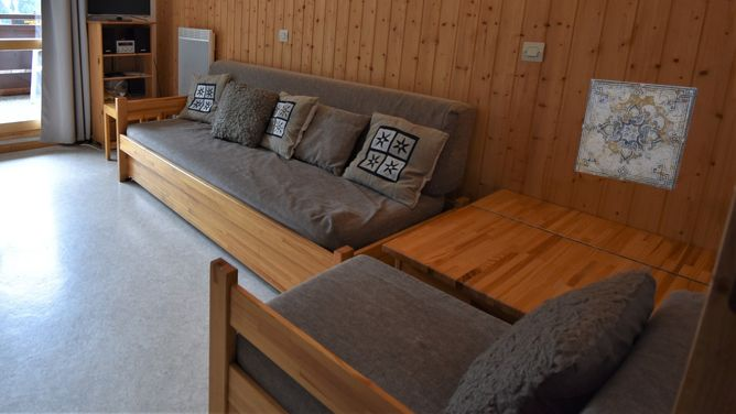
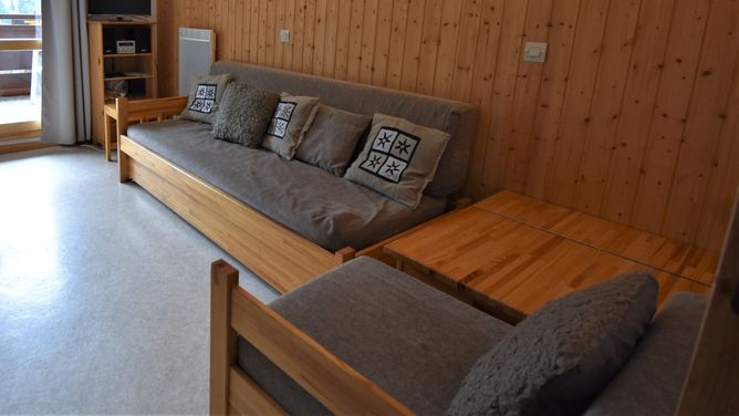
- wall art (631, 132)
